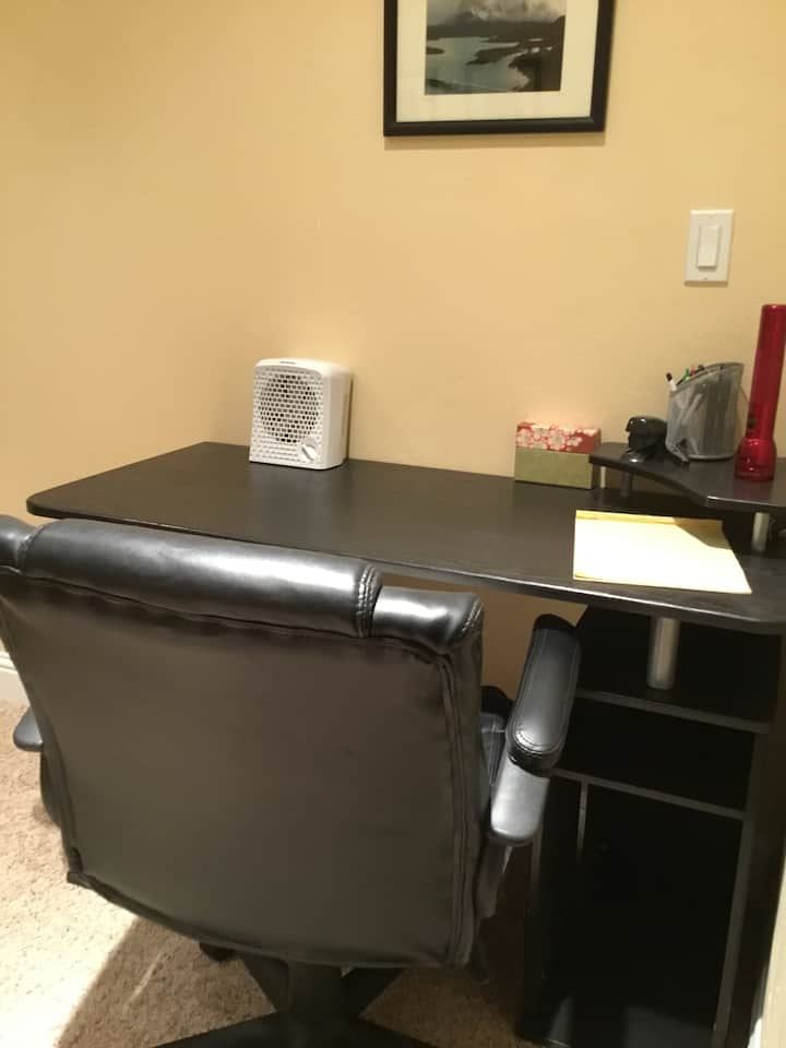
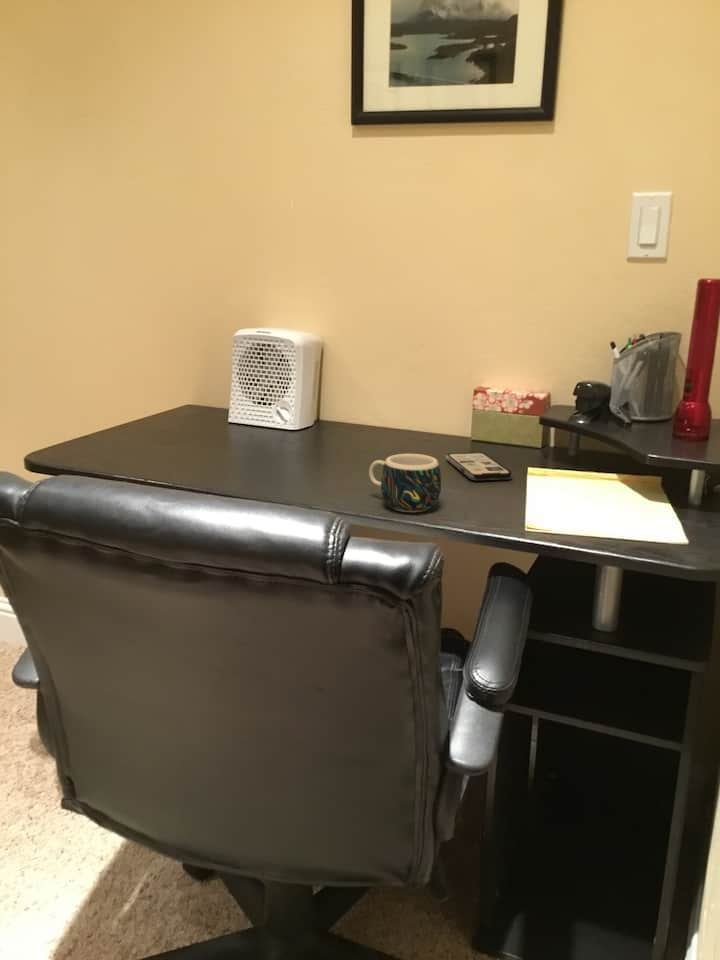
+ mug (402, 481)
+ phone case (477, 465)
